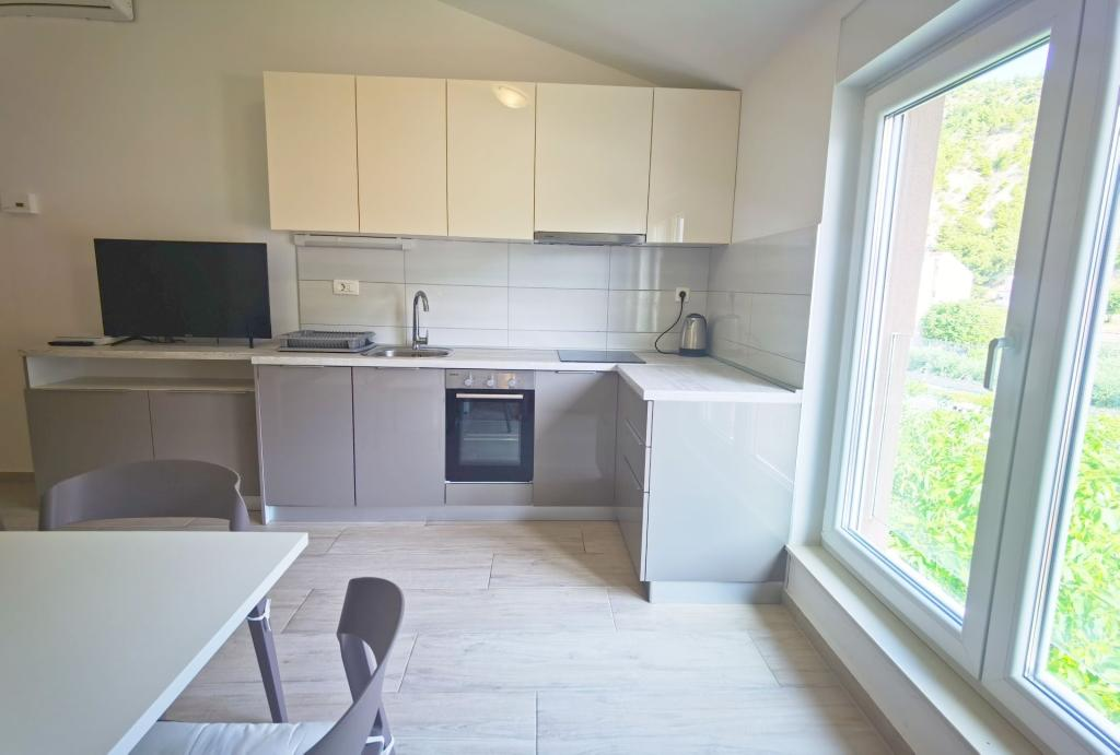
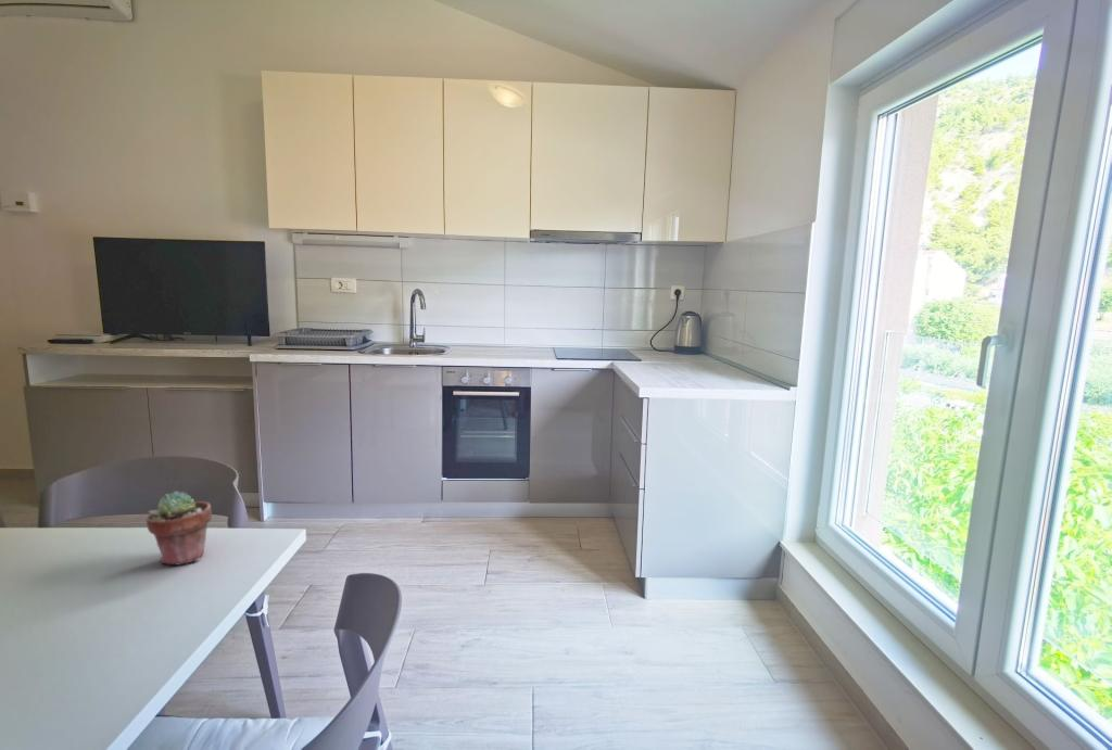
+ potted succulent (180, 524)
